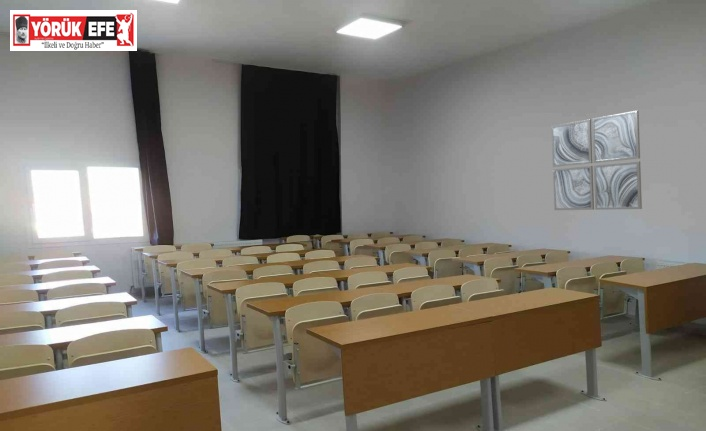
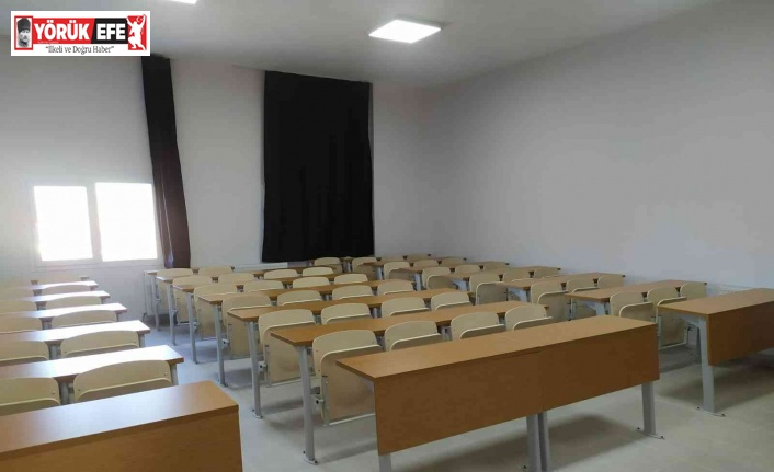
- wall art (594, 165)
